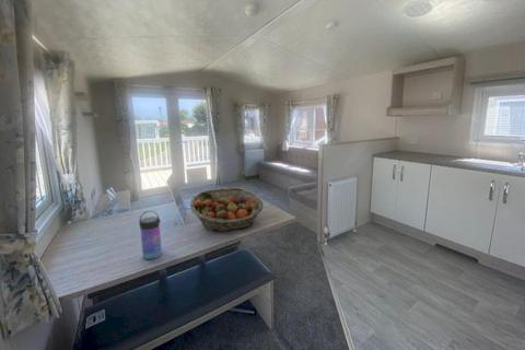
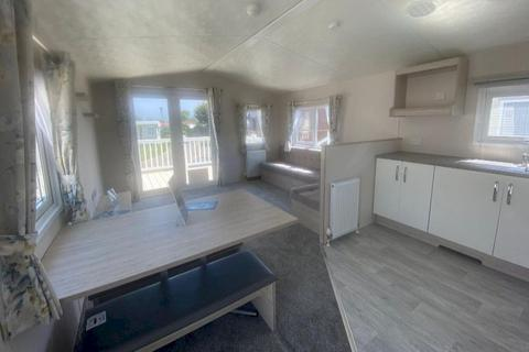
- fruit basket (228, 208)
- water bottle (150, 233)
